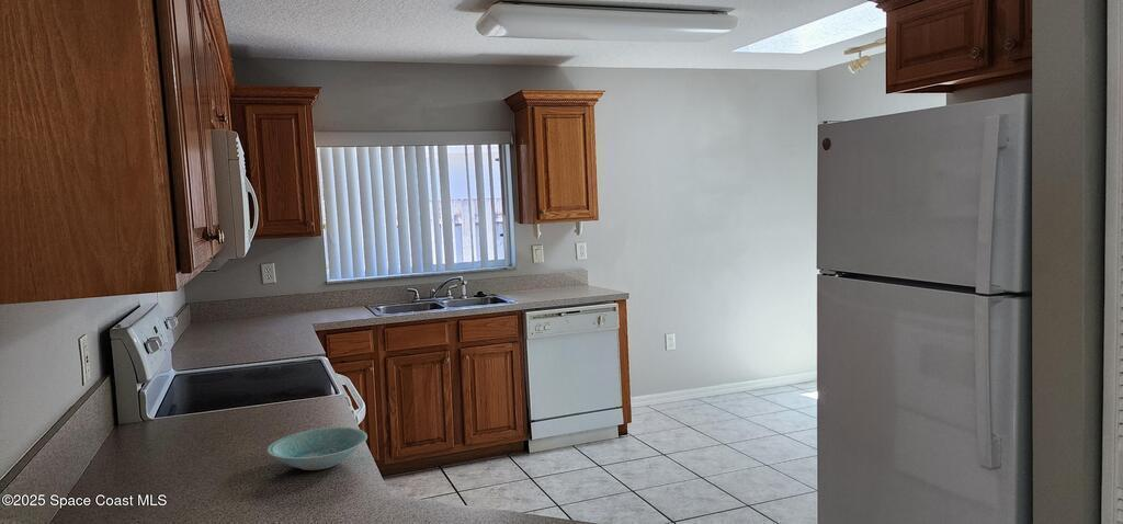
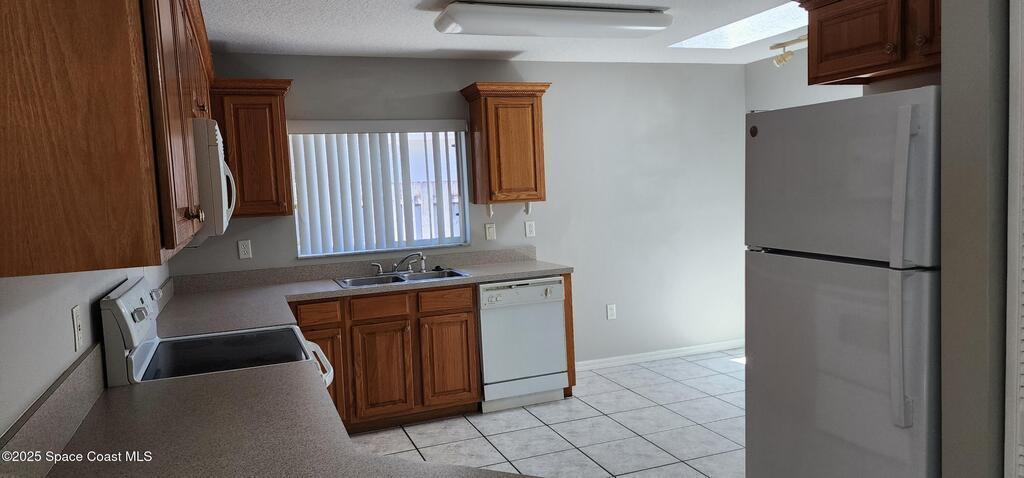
- bowl (318, 452)
